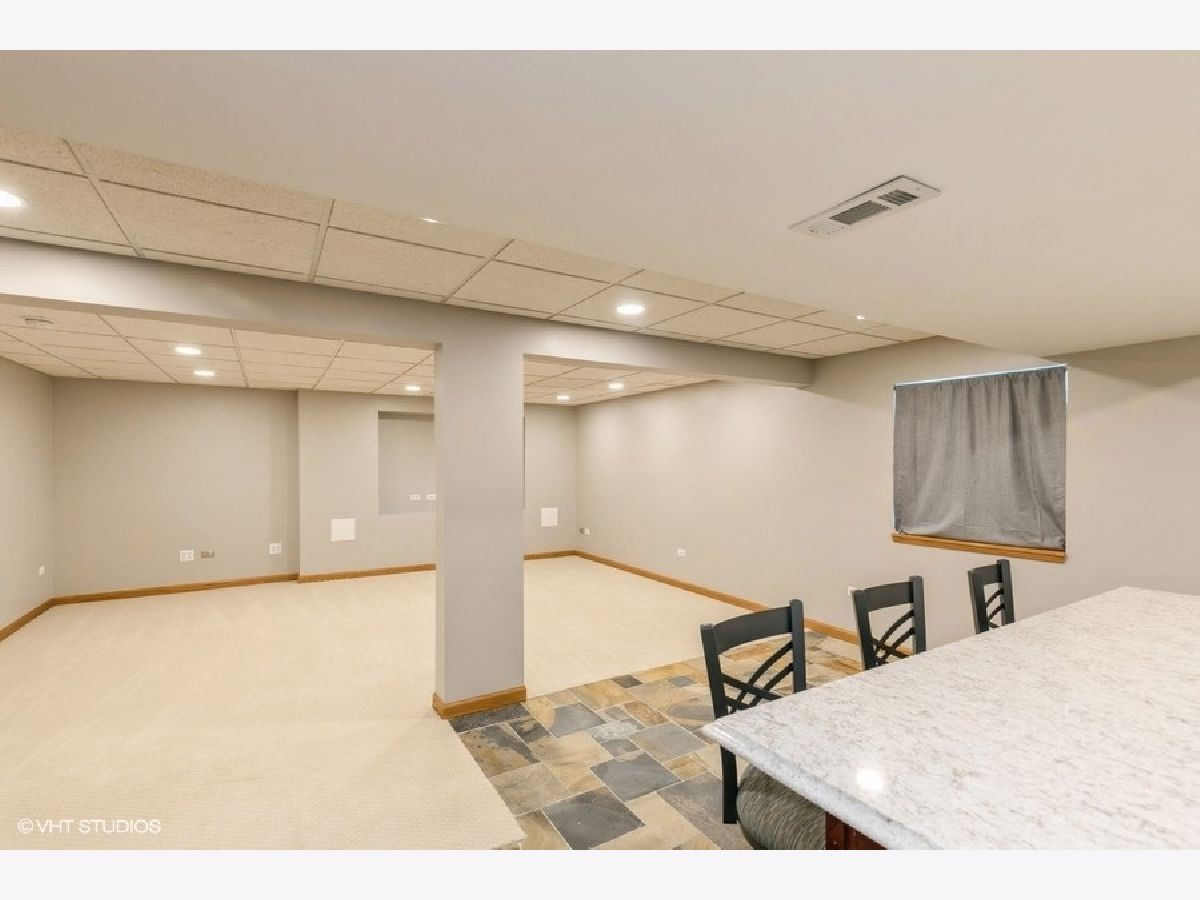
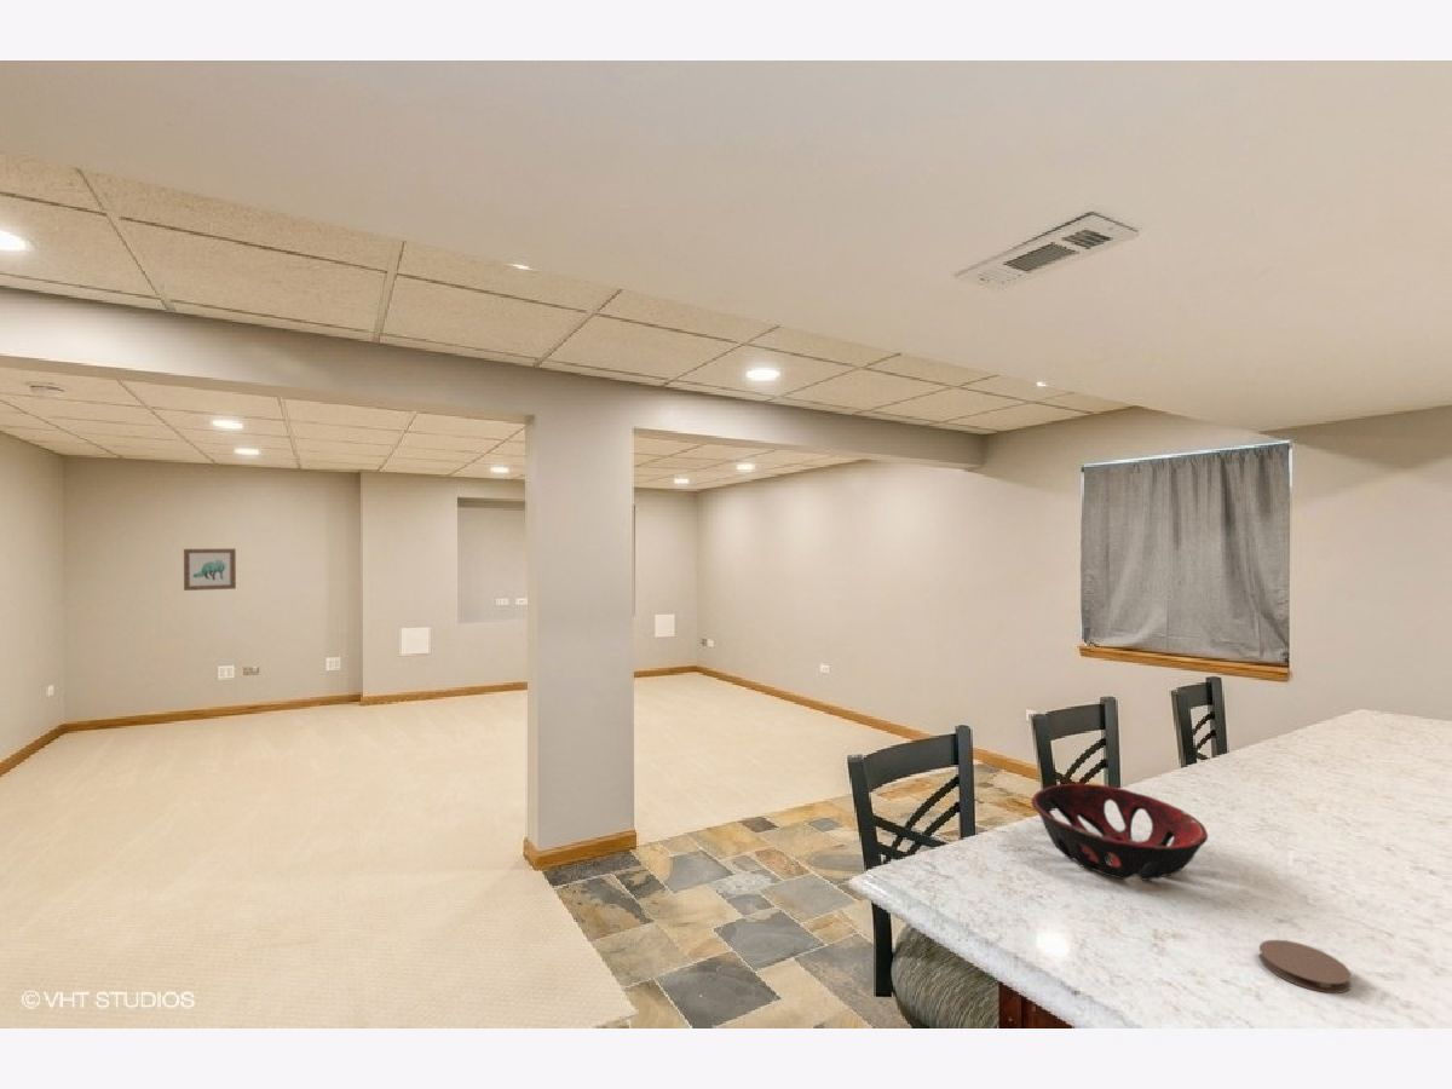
+ coaster (1303, 964)
+ decorative bowl (1114, 835)
+ wall art (209, 569)
